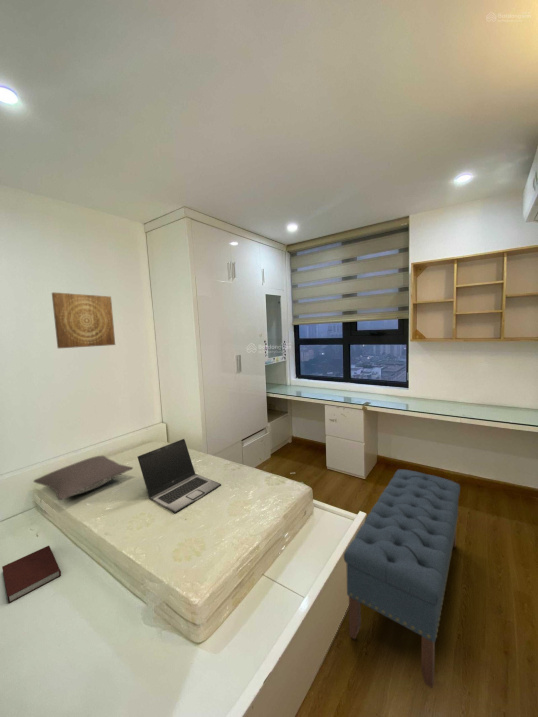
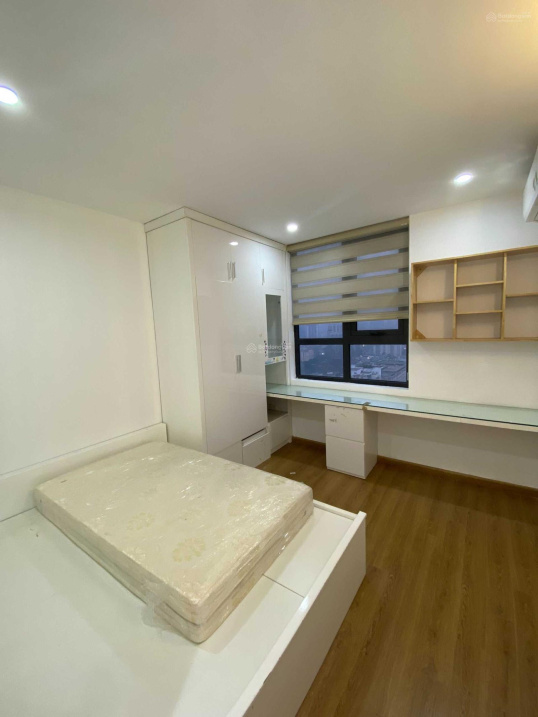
- wall art (85, 320)
- bench (411, 546)
- laptop (180, 471)
- notebook (31, 571)
- pillow (84, 474)
